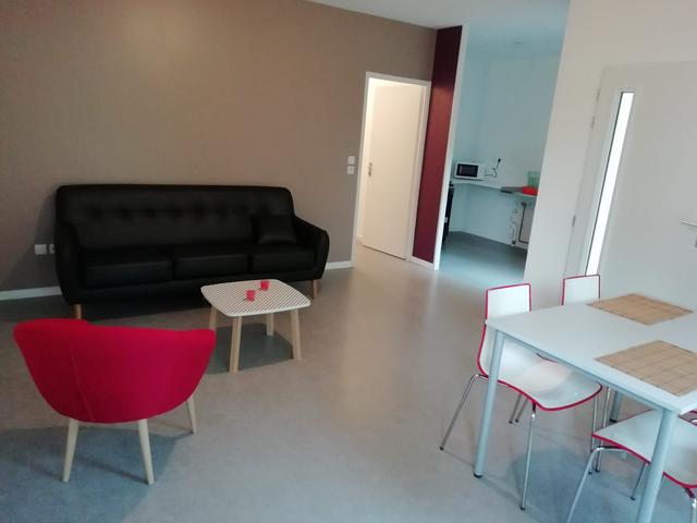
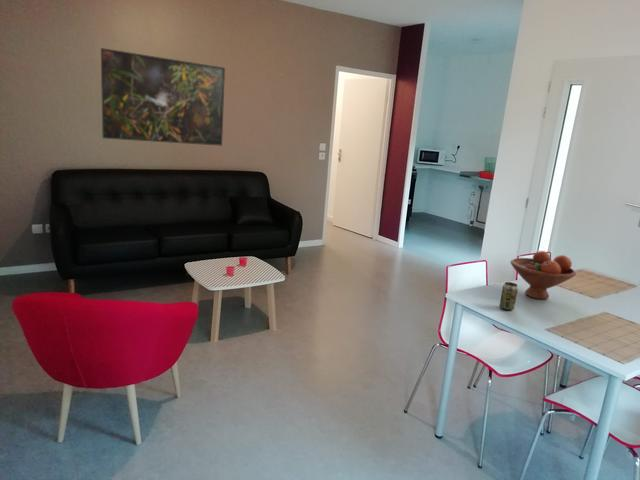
+ beverage can (508, 296)
+ fruit bowl (540, 275)
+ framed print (166, 101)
